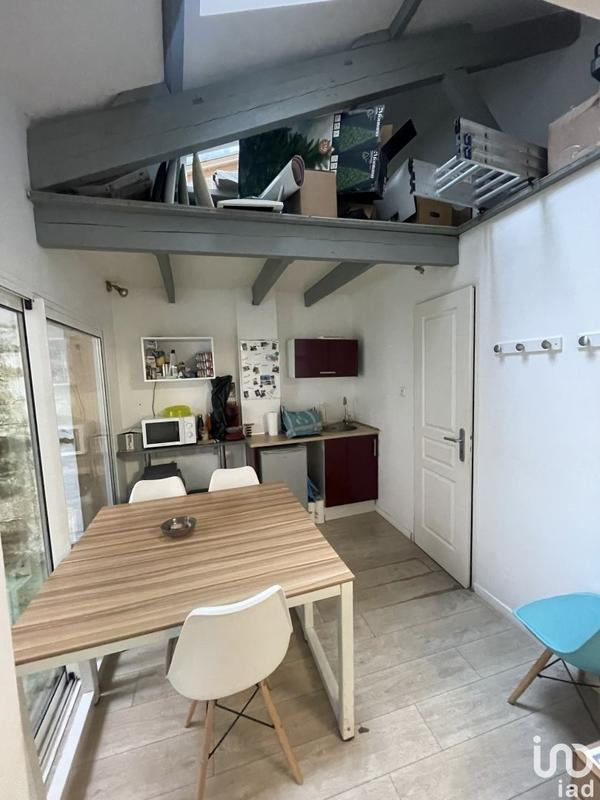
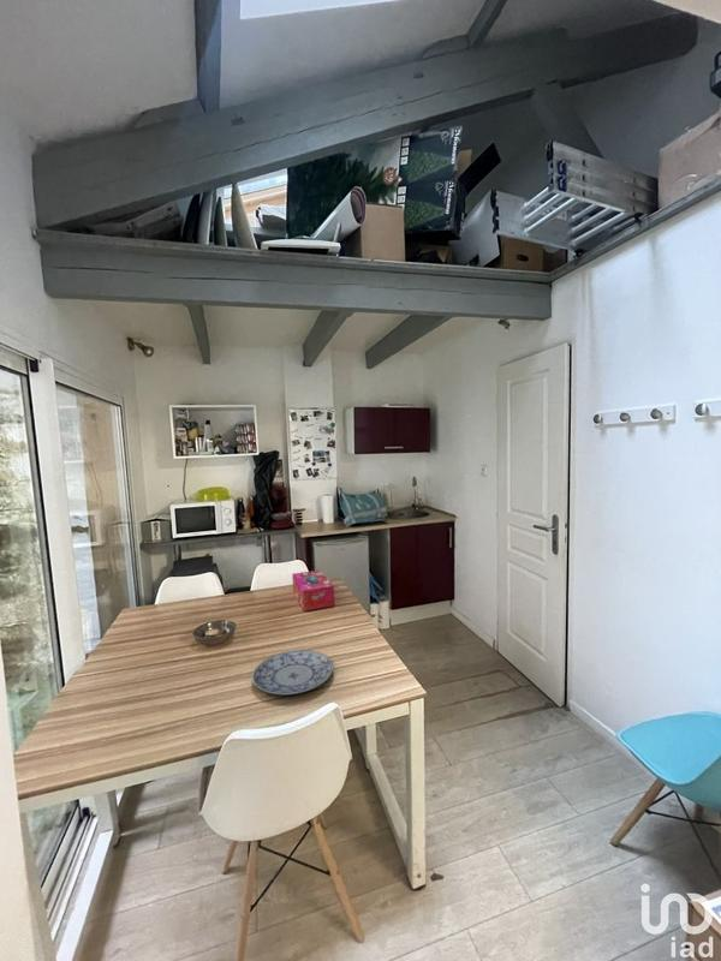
+ tissue box (312, 589)
+ plate (293, 673)
